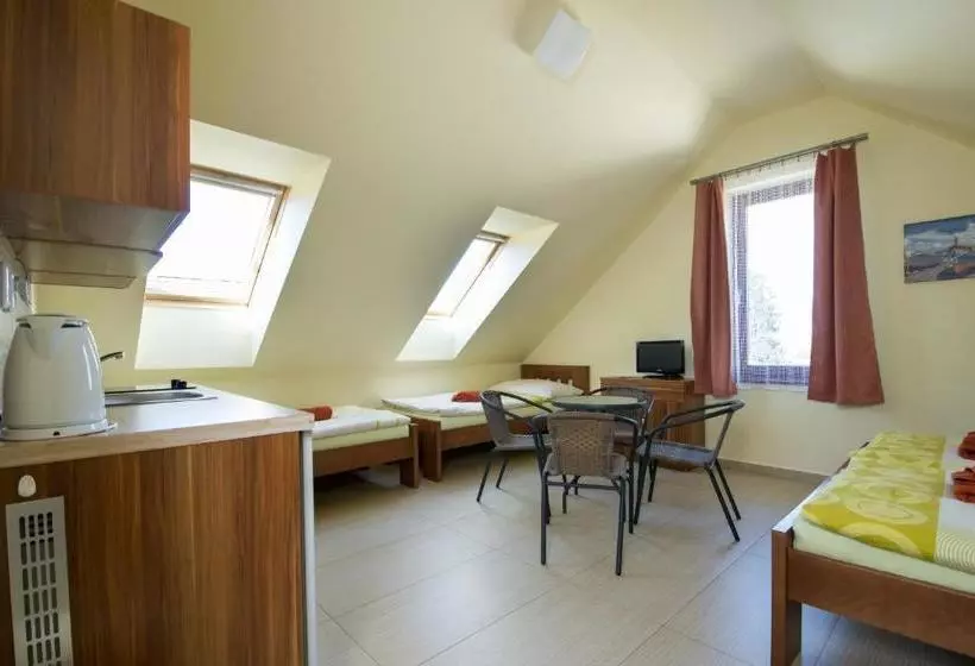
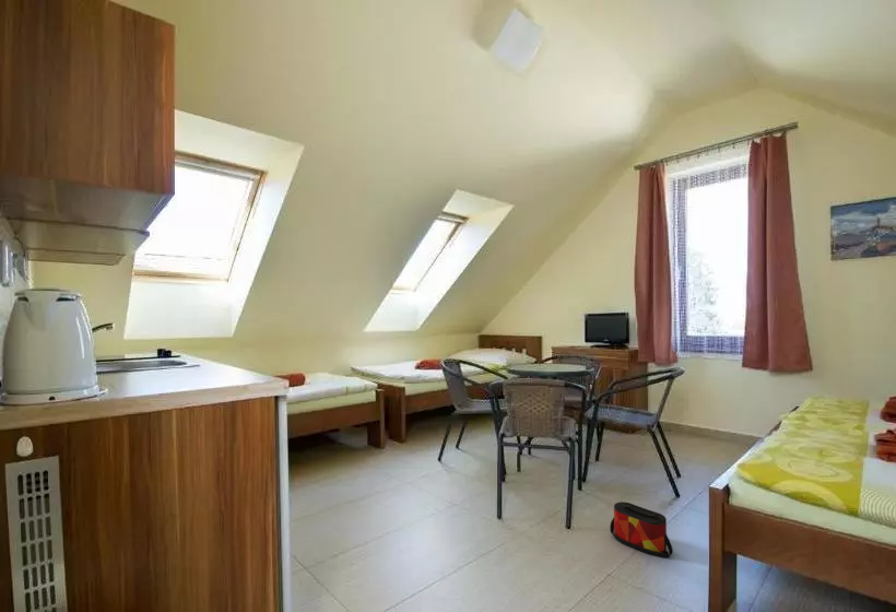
+ bag (640, 527)
